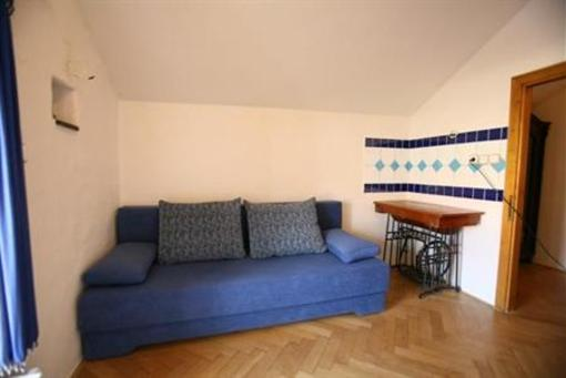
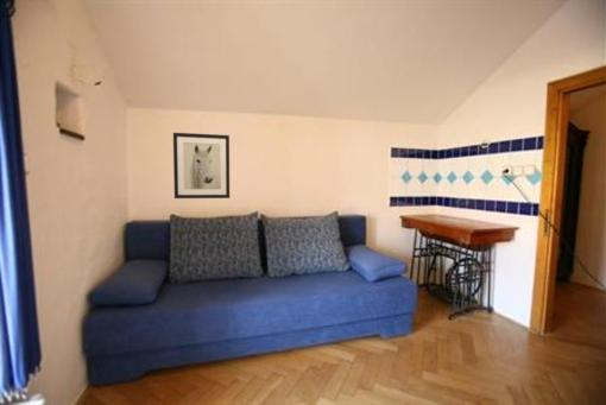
+ wall art (202, 166)
